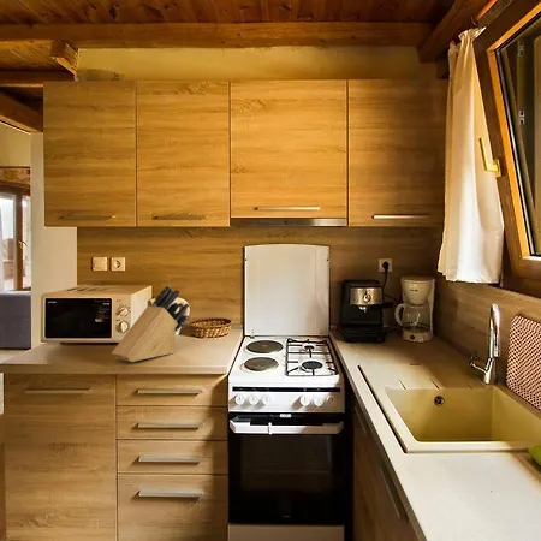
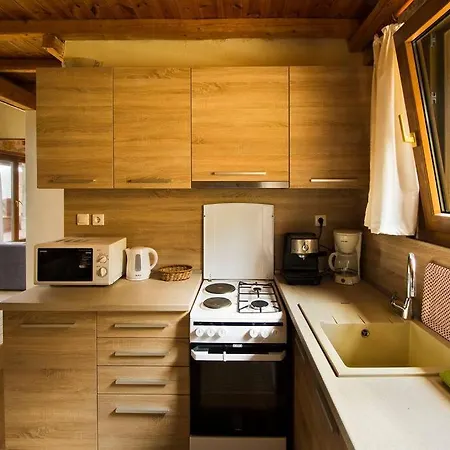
- knife block (153, 320)
